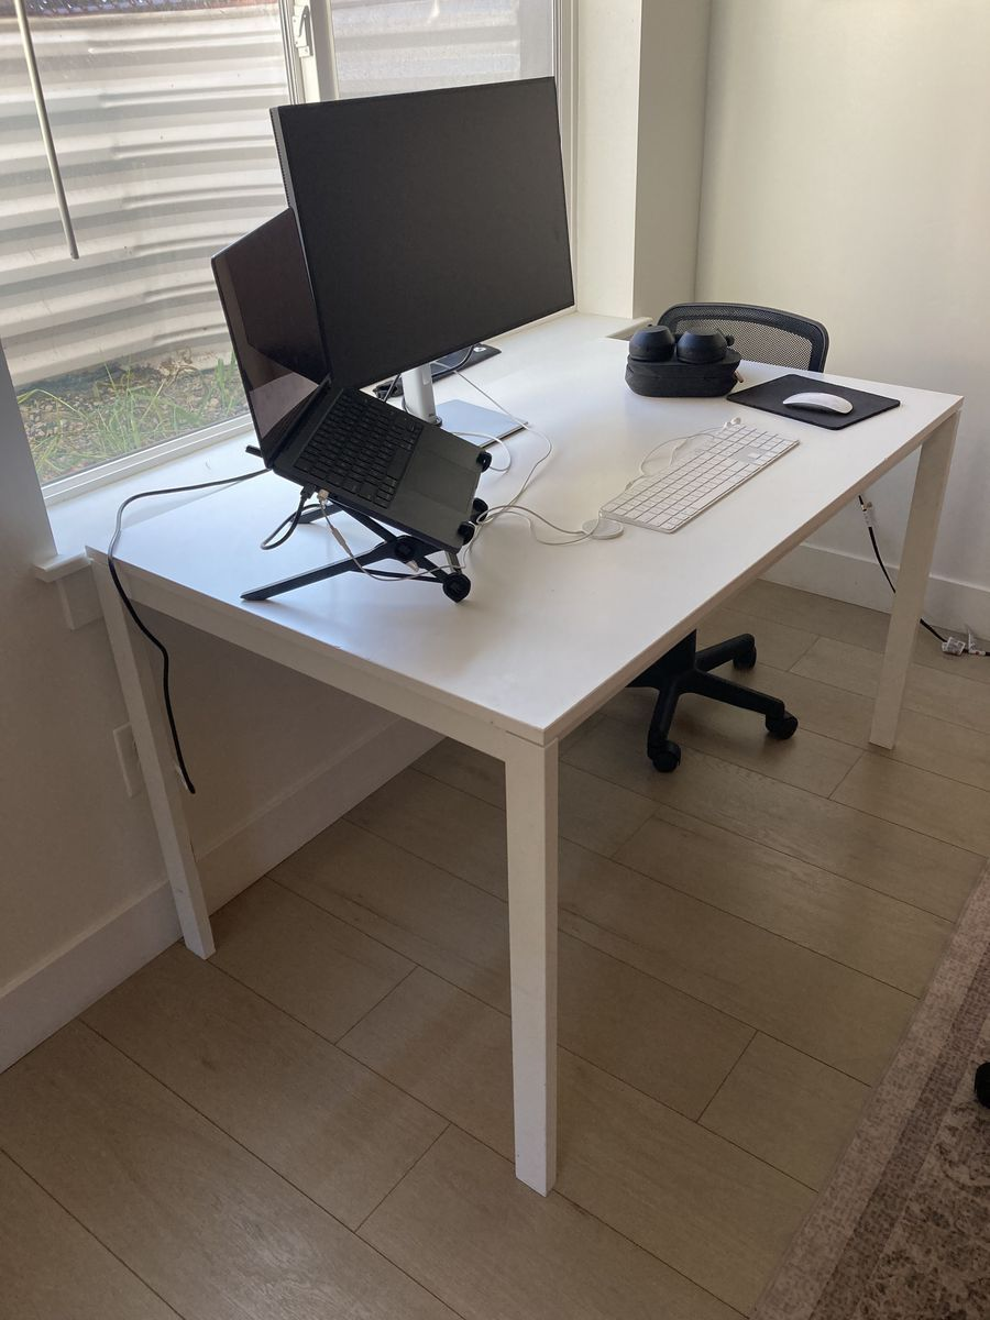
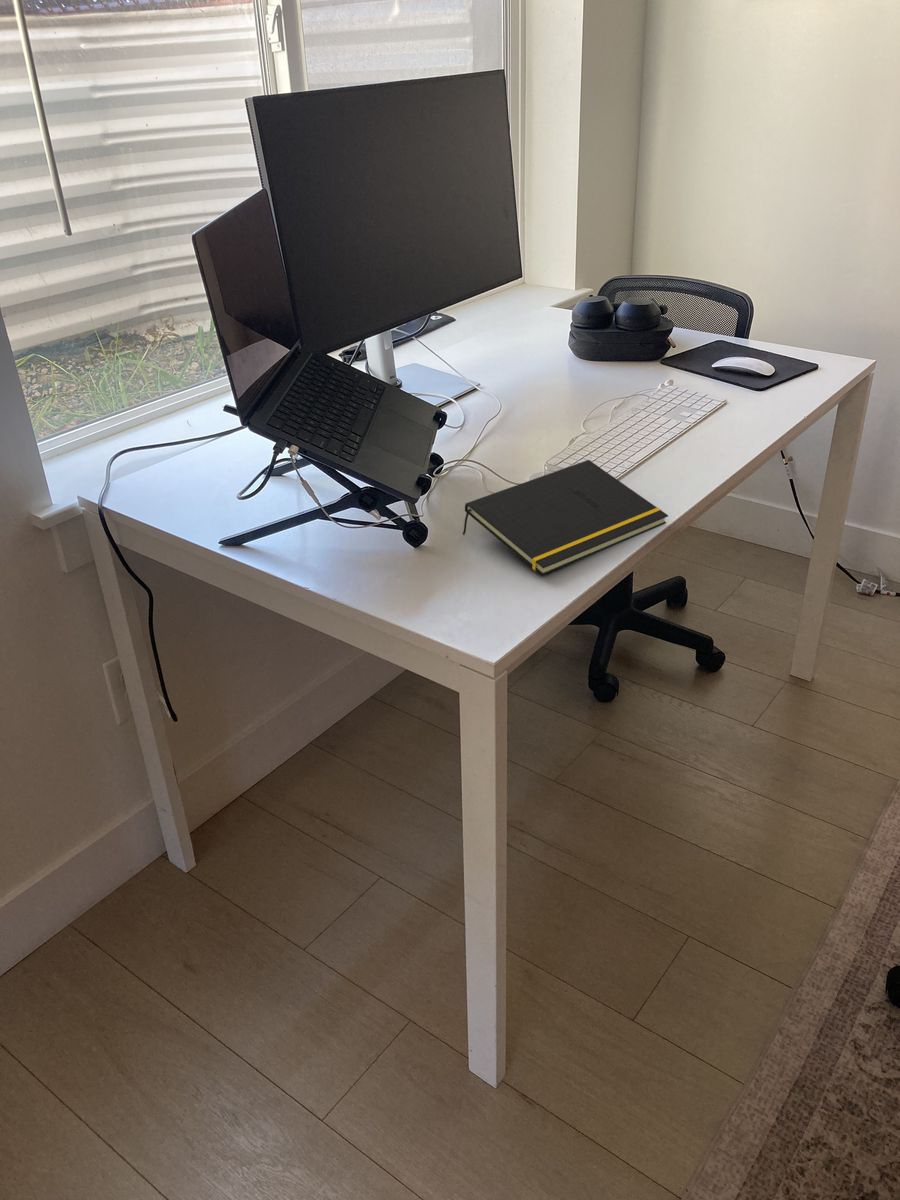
+ notepad (566, 513)
